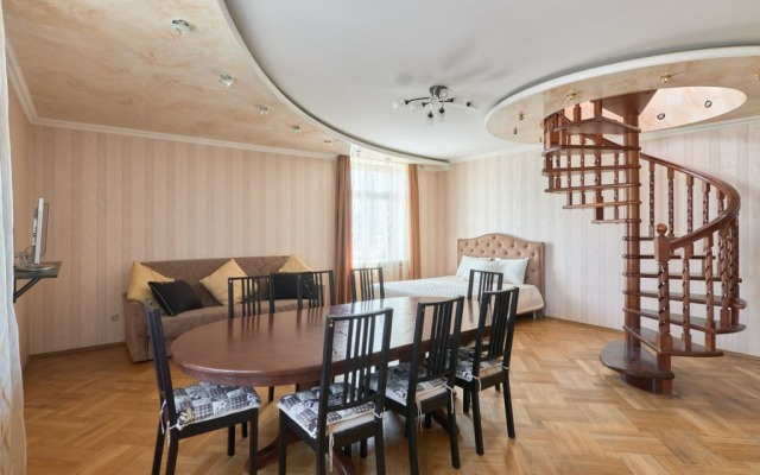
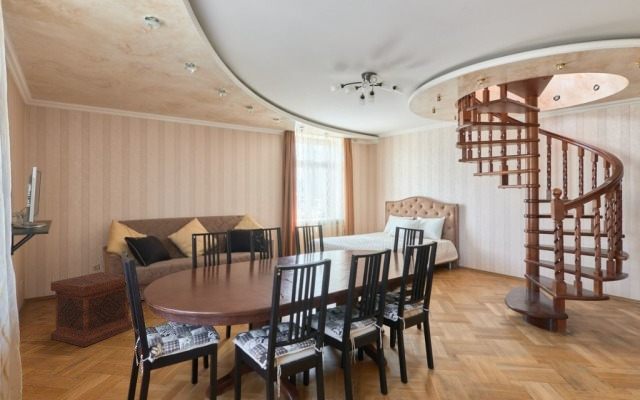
+ side table (93, 306)
